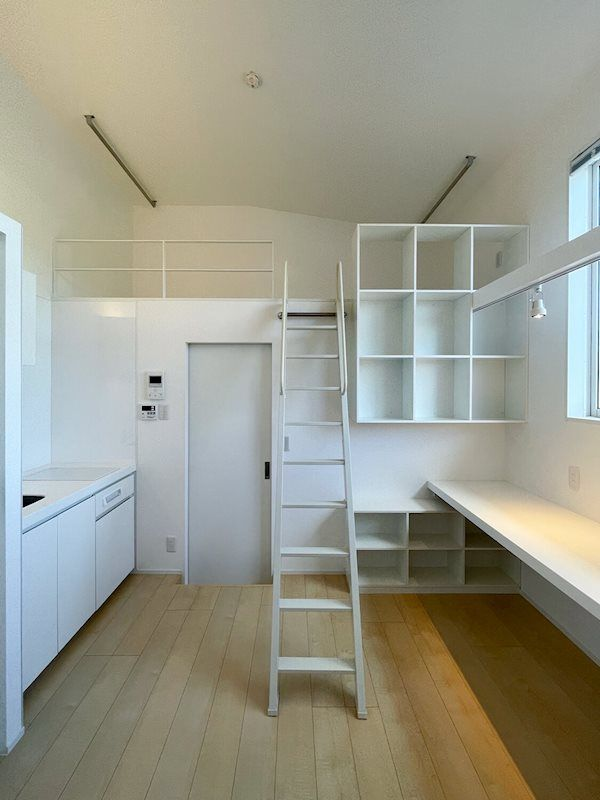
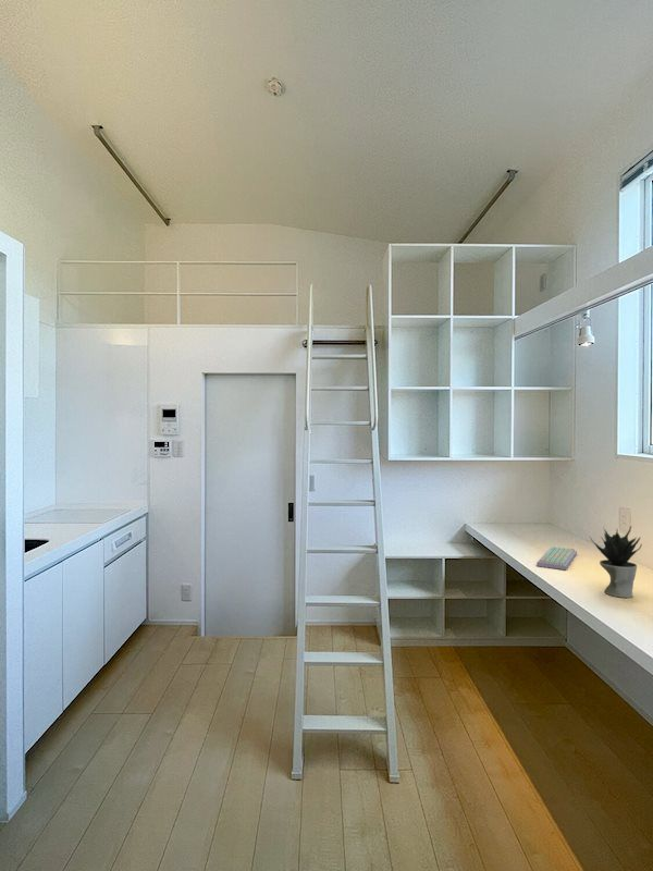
+ keyboard (557, 556)
+ potted plant (617, 560)
